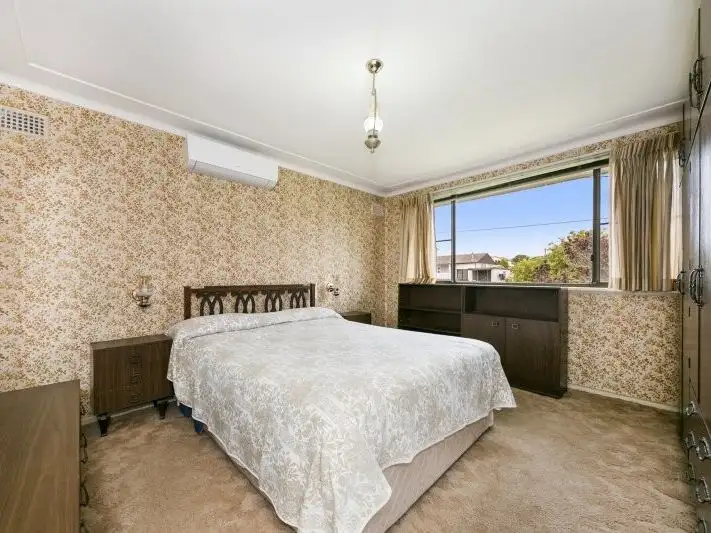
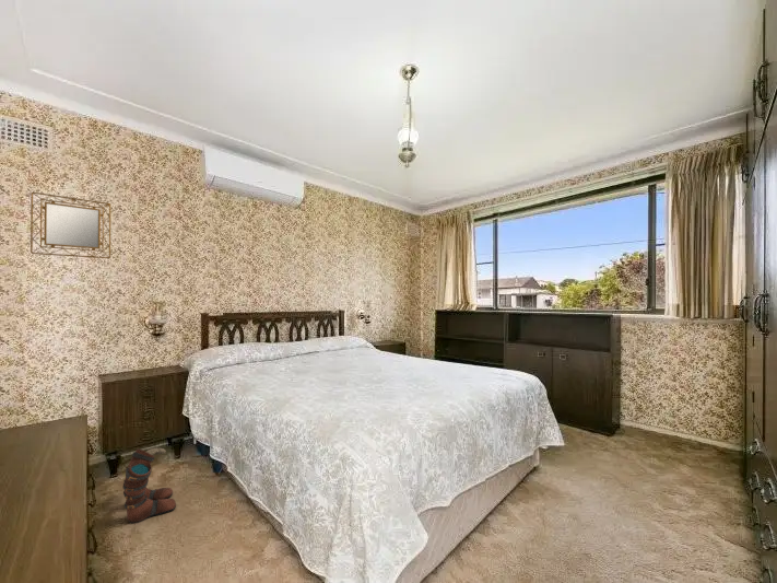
+ boots (148, 477)
+ home mirror (73, 226)
